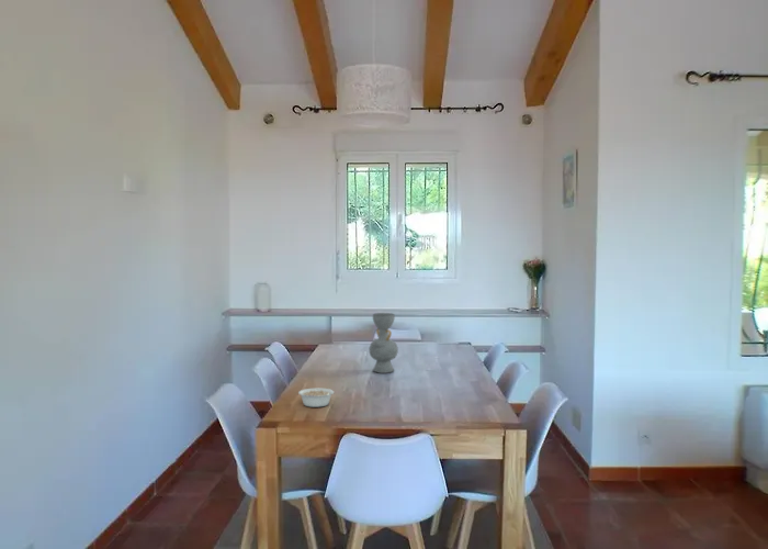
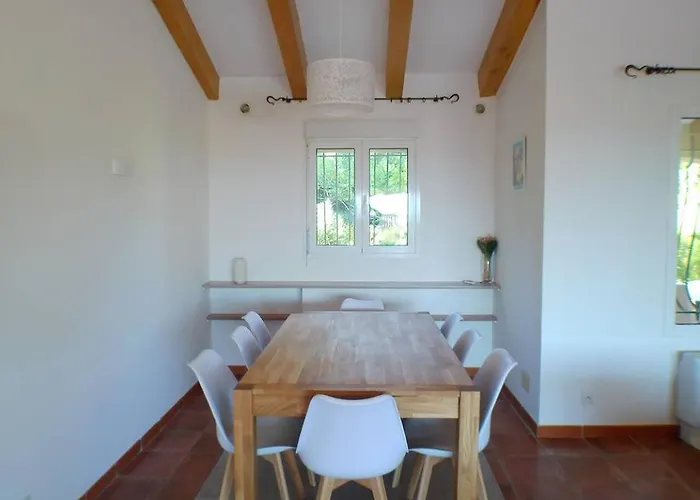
- legume (317, 396)
- decorative vase (383, 343)
